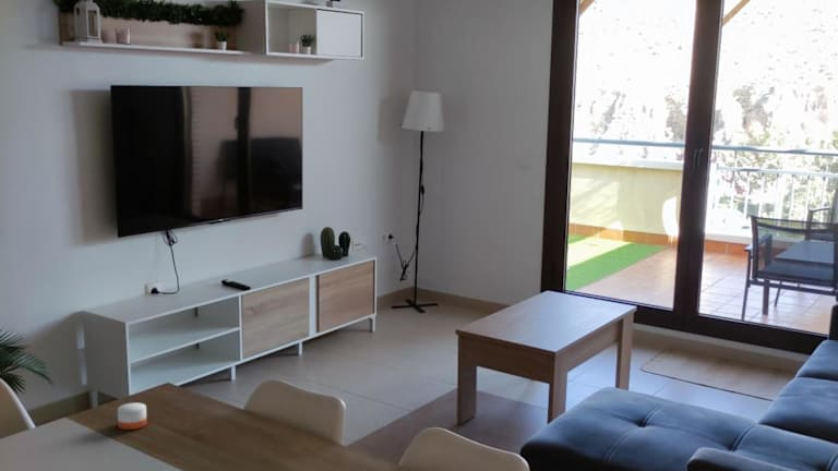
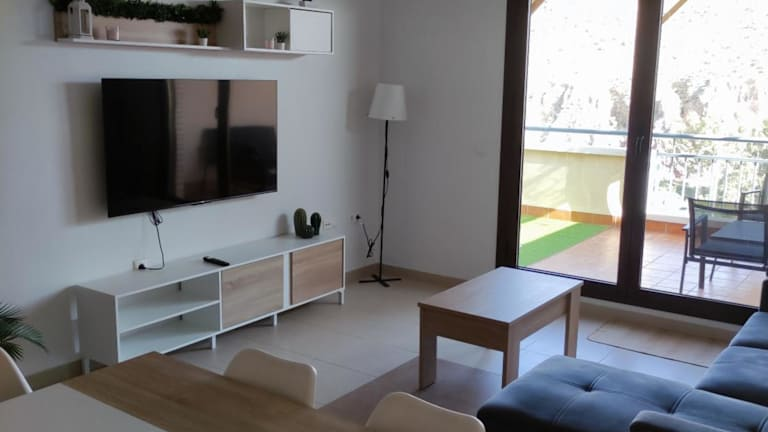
- candle (131, 407)
